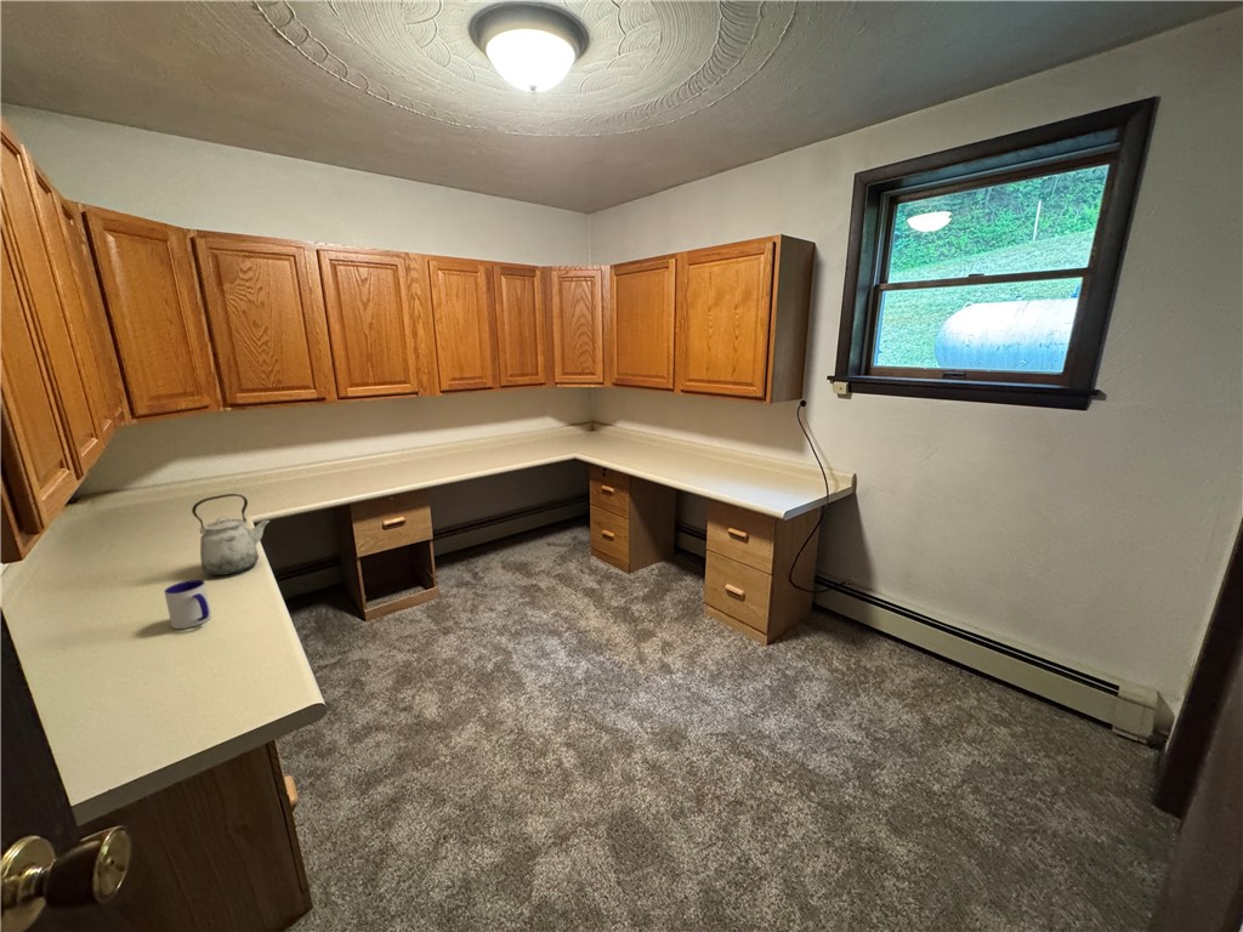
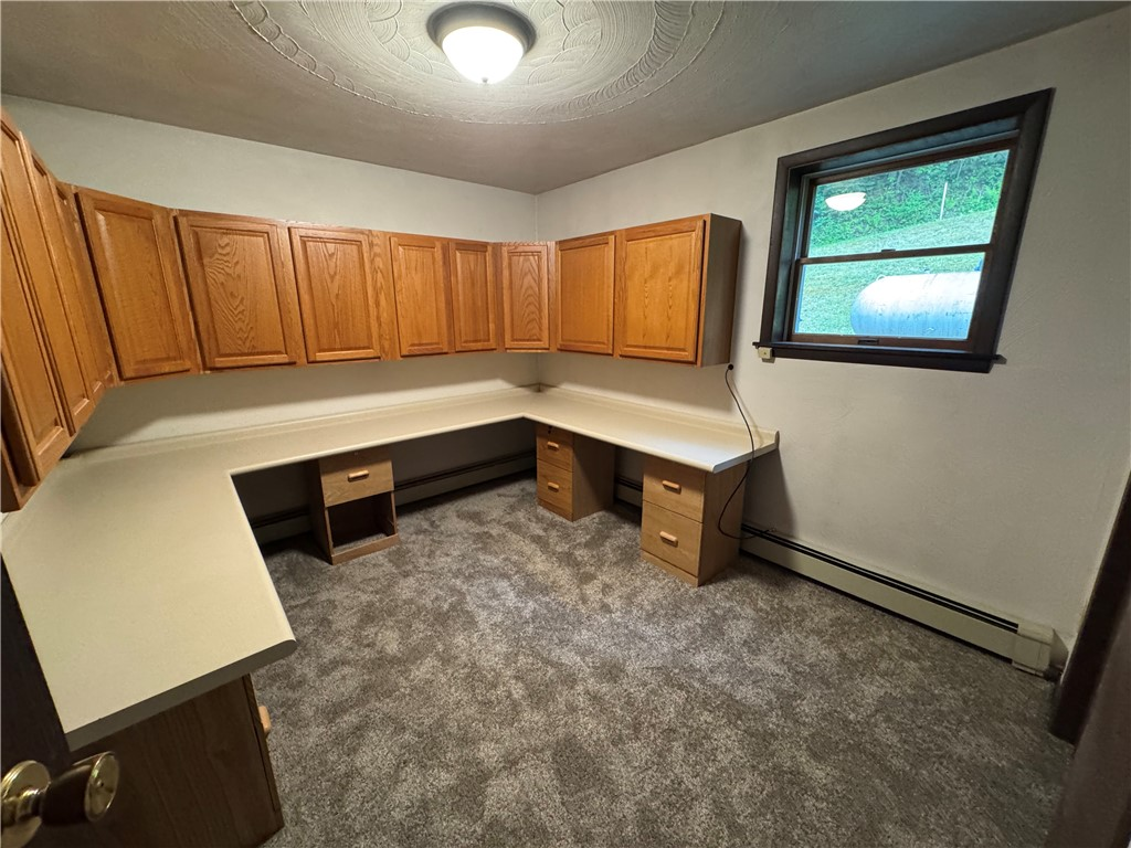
- mug (192, 604)
- kettle (235, 530)
